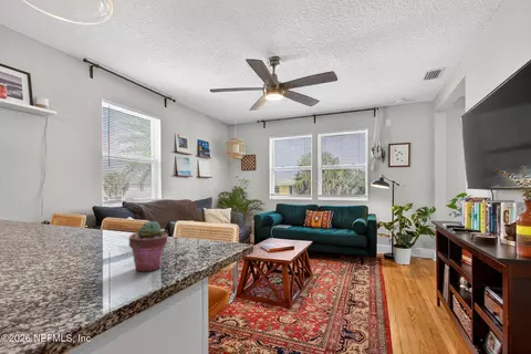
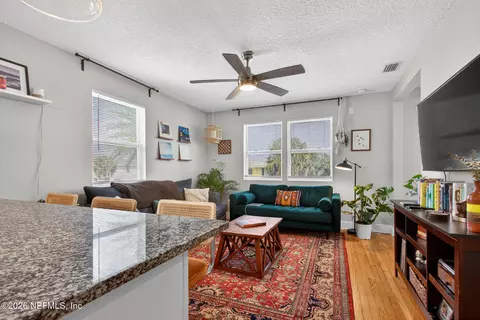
- potted succulent (148, 243)
